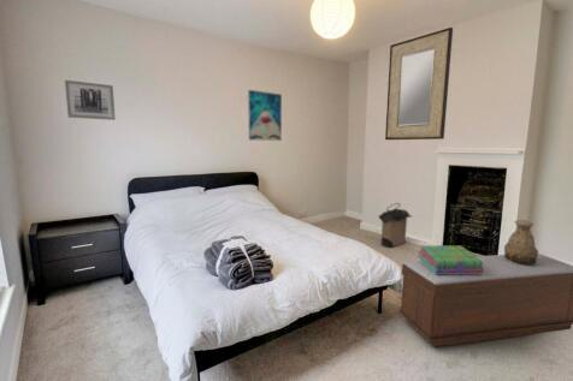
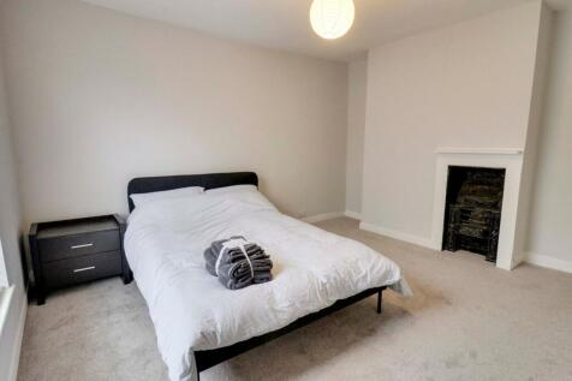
- stack of books (448, 260)
- home mirror (415, 89)
- wall art (265, 117)
- lantern (521, 240)
- wall art (90, 101)
- bench (489, 293)
- laundry hamper (394, 222)
